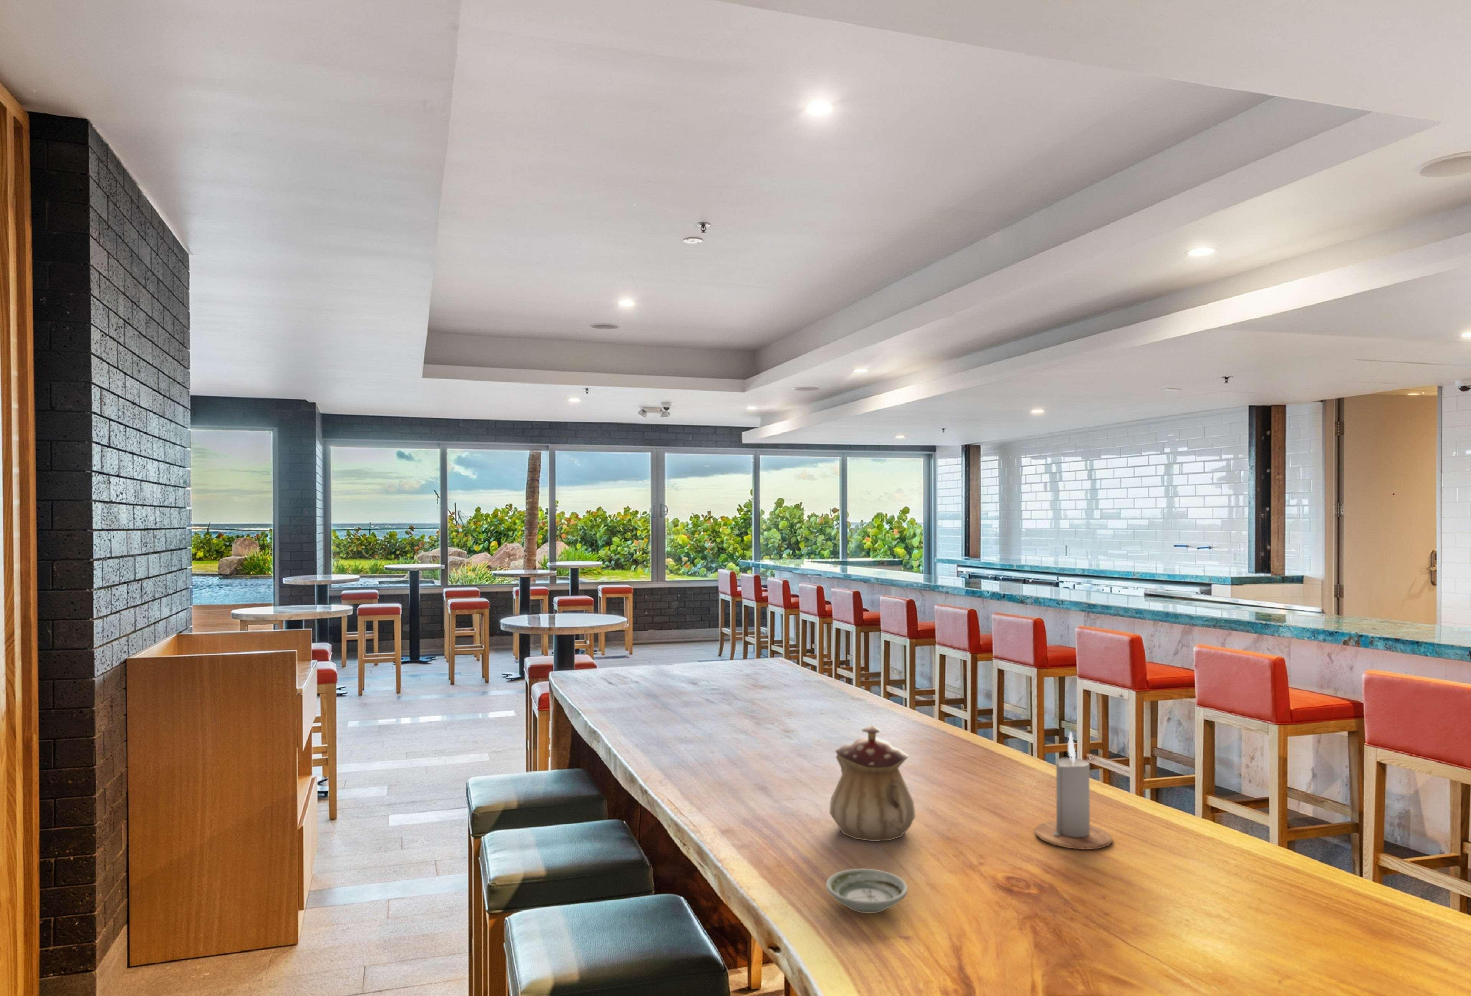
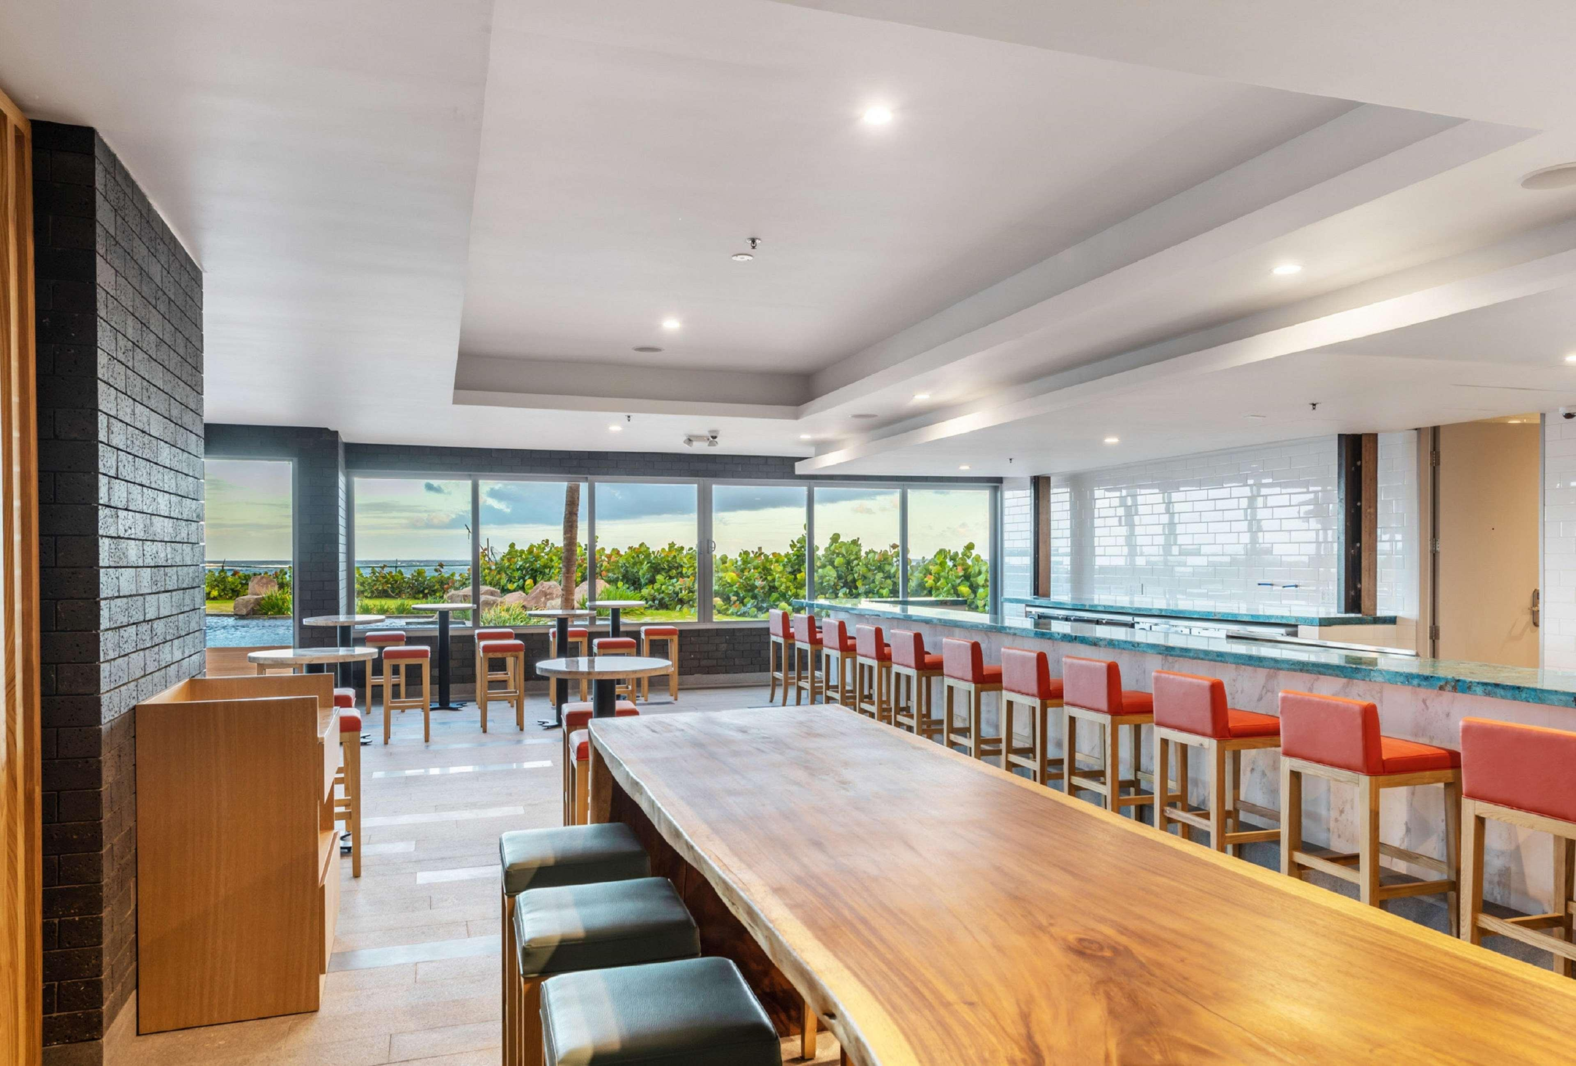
- saucer (867, 894)
- teapot (875, 778)
- candle (1073, 783)
